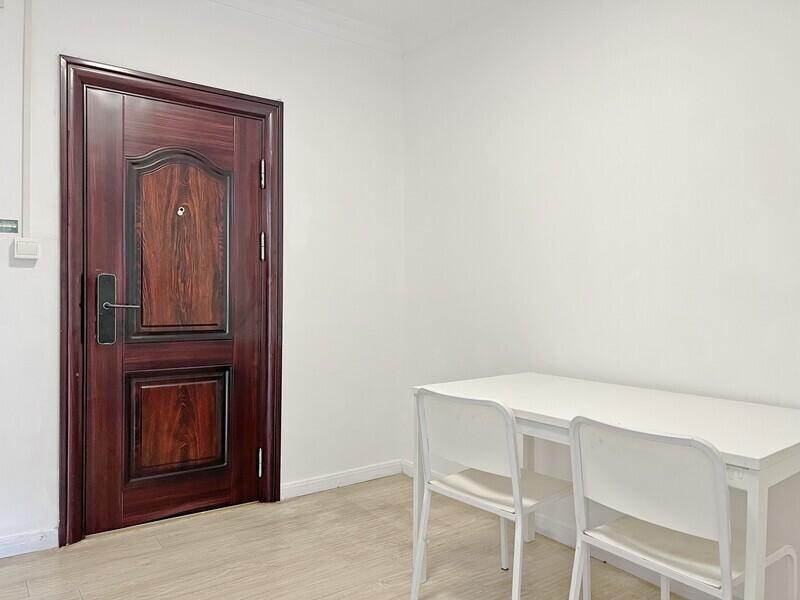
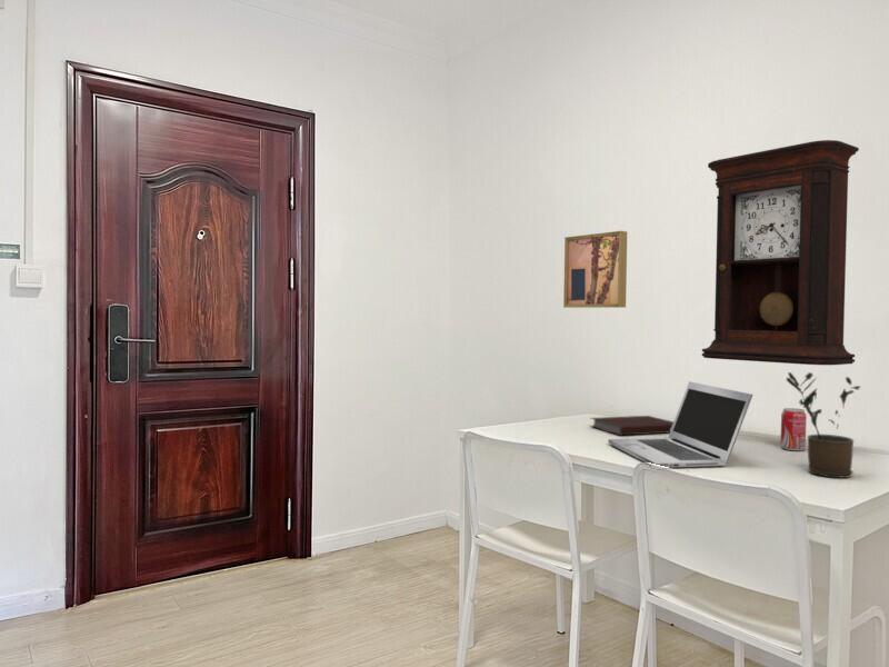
+ wall art (593, 270)
+ beverage can (792, 429)
+ laptop (675, 420)
+ potted plant (829, 420)
+ notebook (635, 425)
+ pendulum clock (771, 258)
